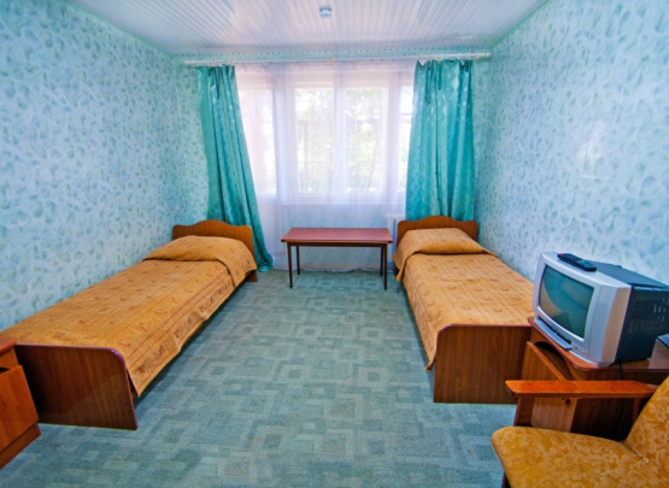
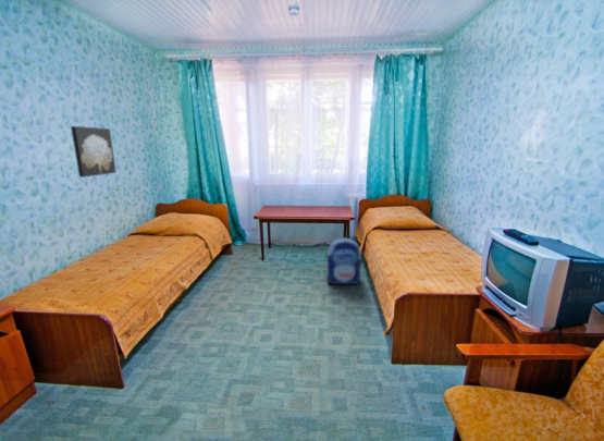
+ wall art (95, 151)
+ backpack (344, 259)
